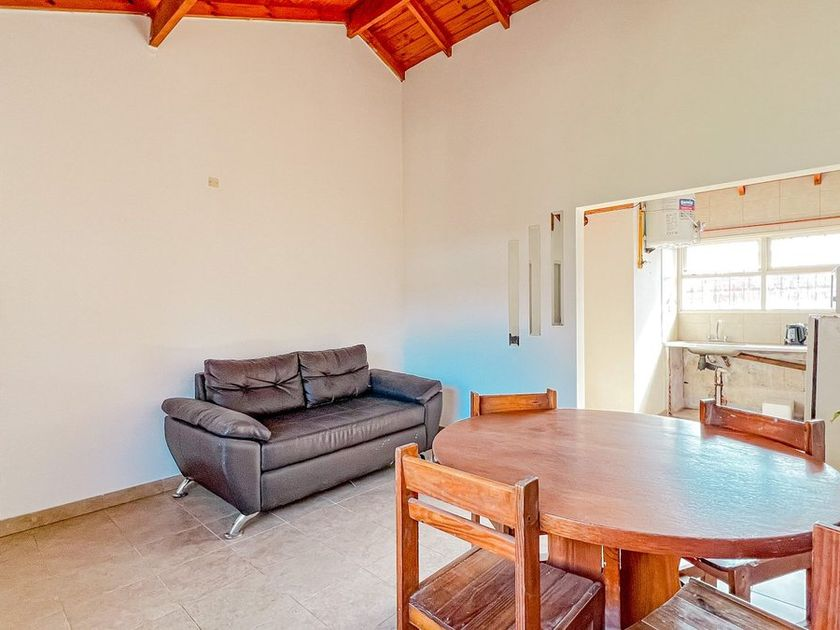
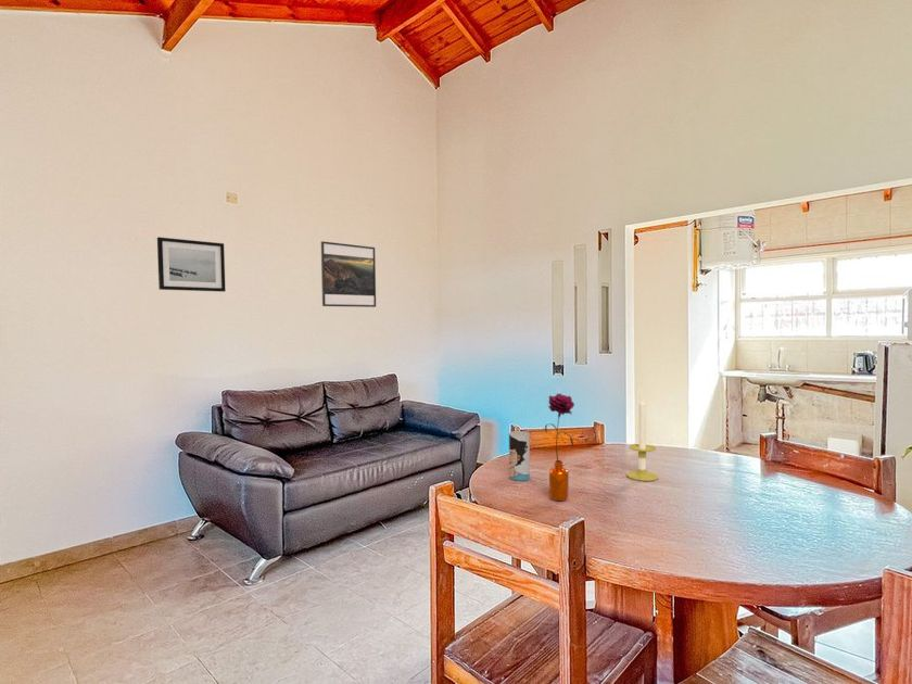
+ wall art (192, 265)
+ cup (519, 455)
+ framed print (350, 275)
+ flower (556, 446)
+ candle (642, 435)
